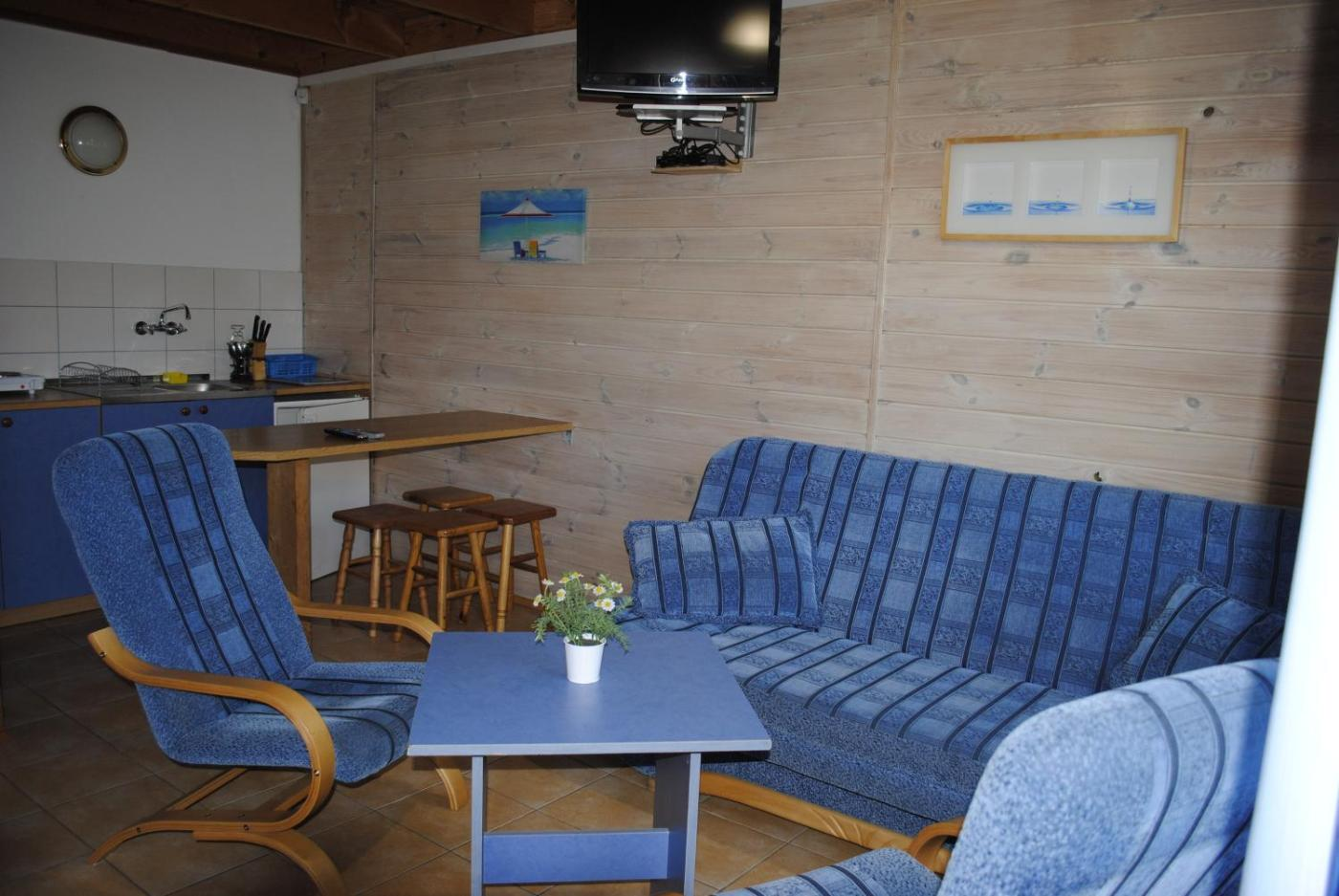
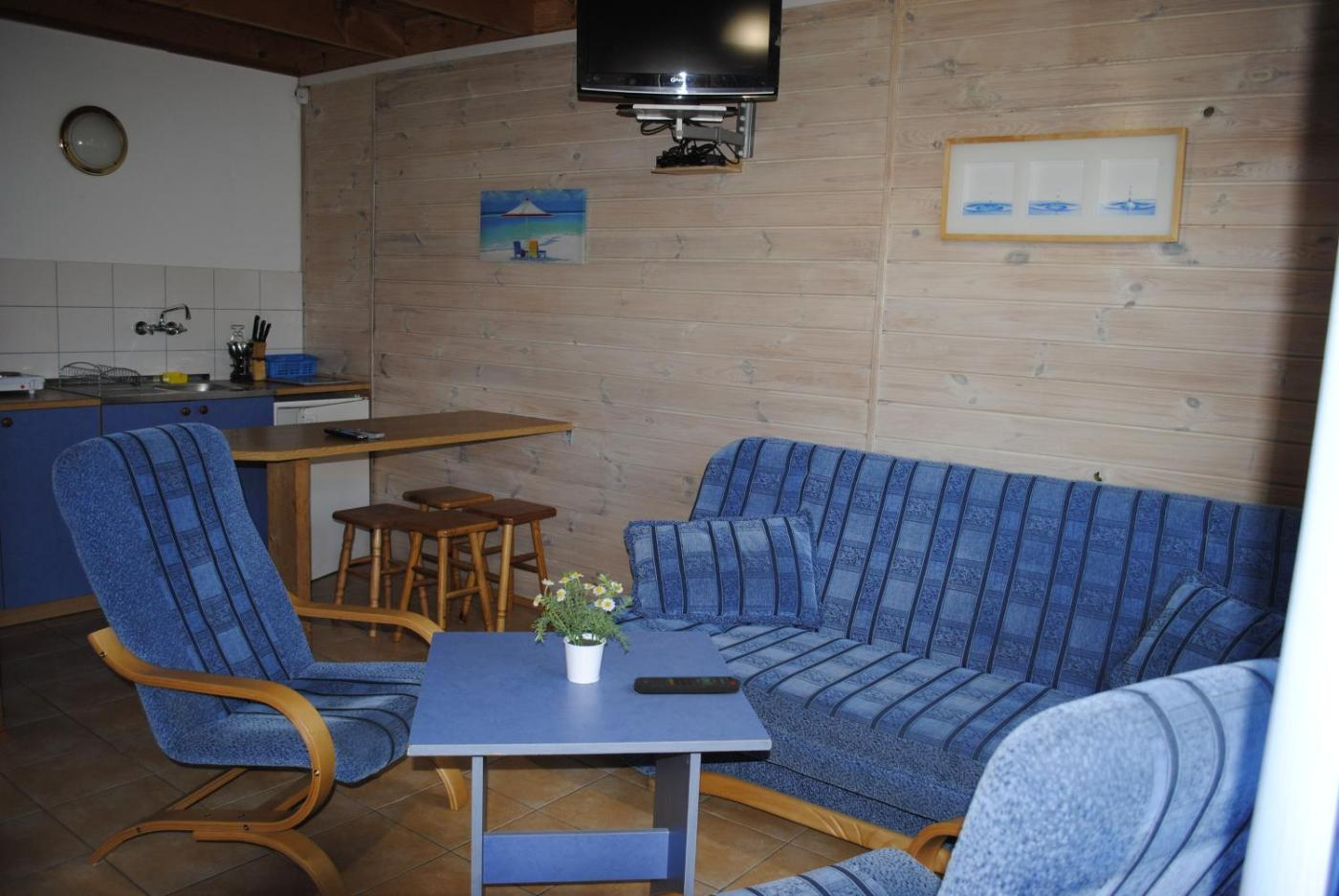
+ remote control (687, 684)
